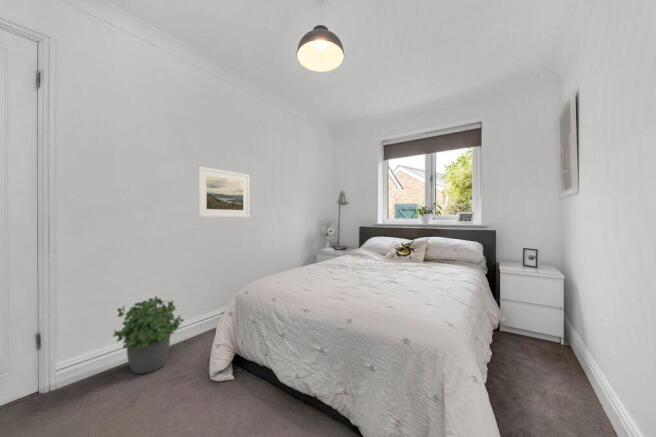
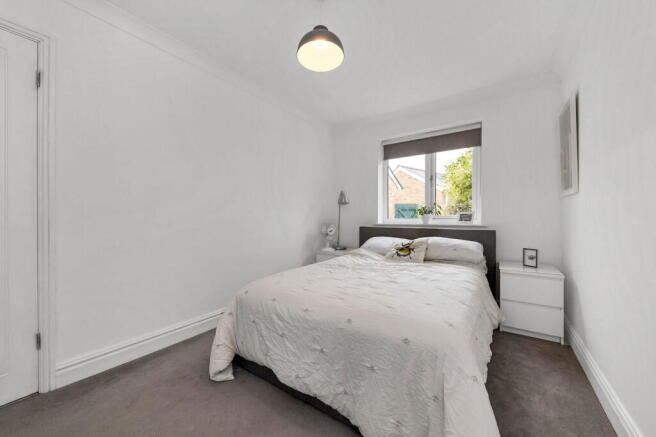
- potted plant (150, 332)
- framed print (225, 194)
